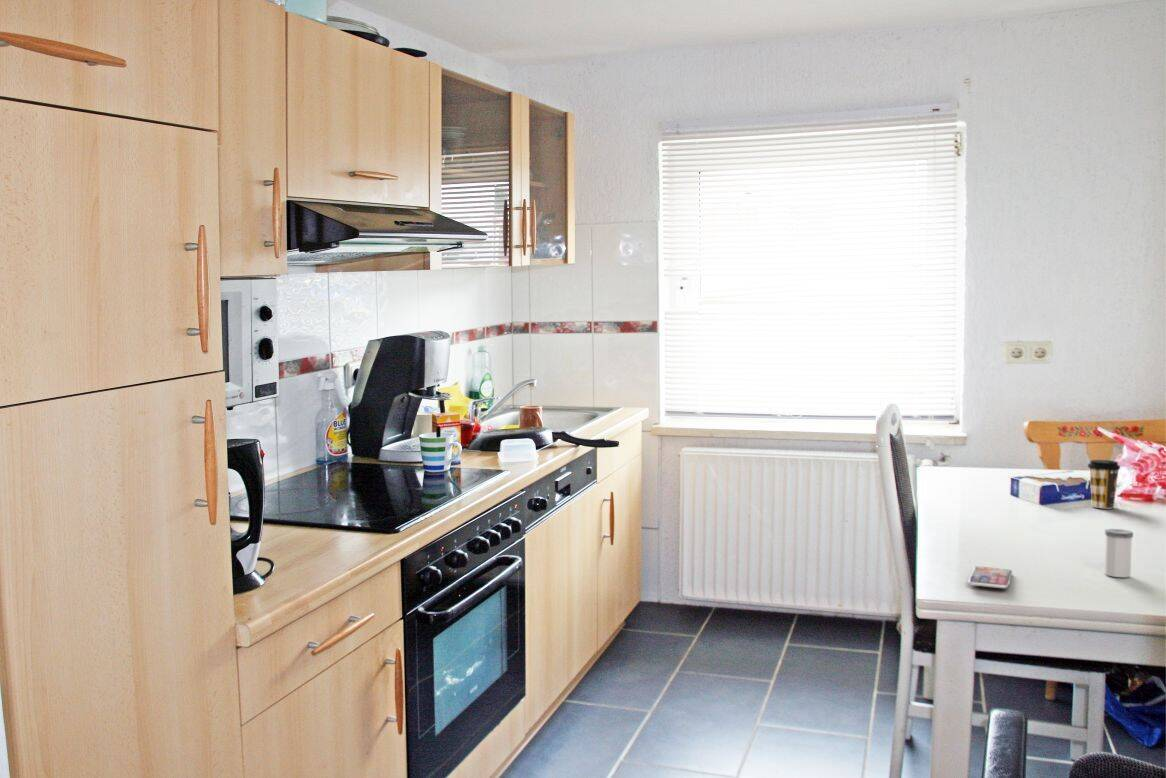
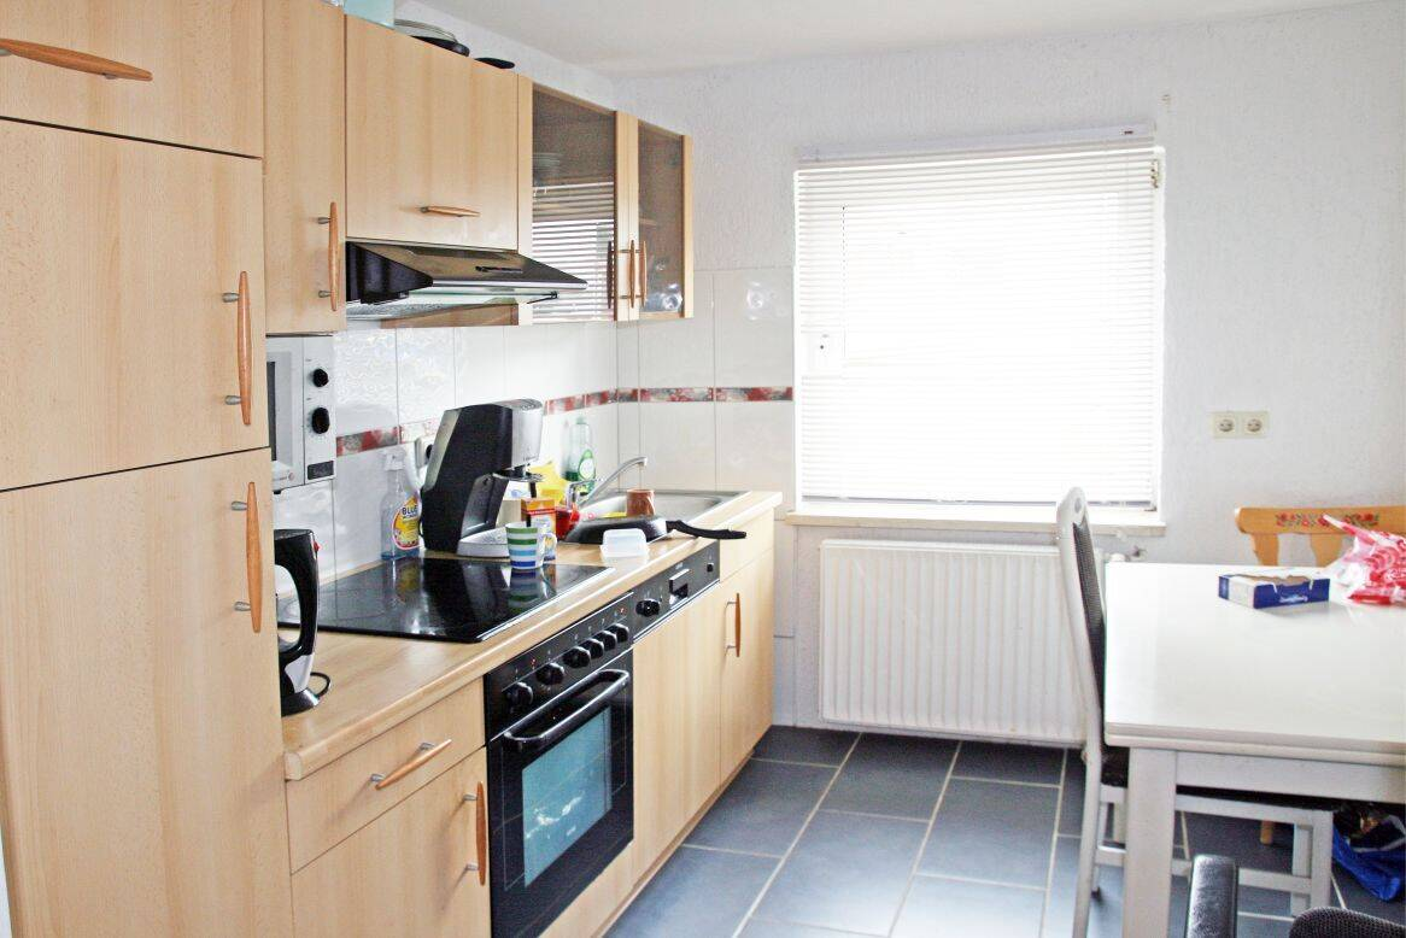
- smartphone (990, 577)
- coffee cup (1103, 484)
- salt shaker (1118, 553)
